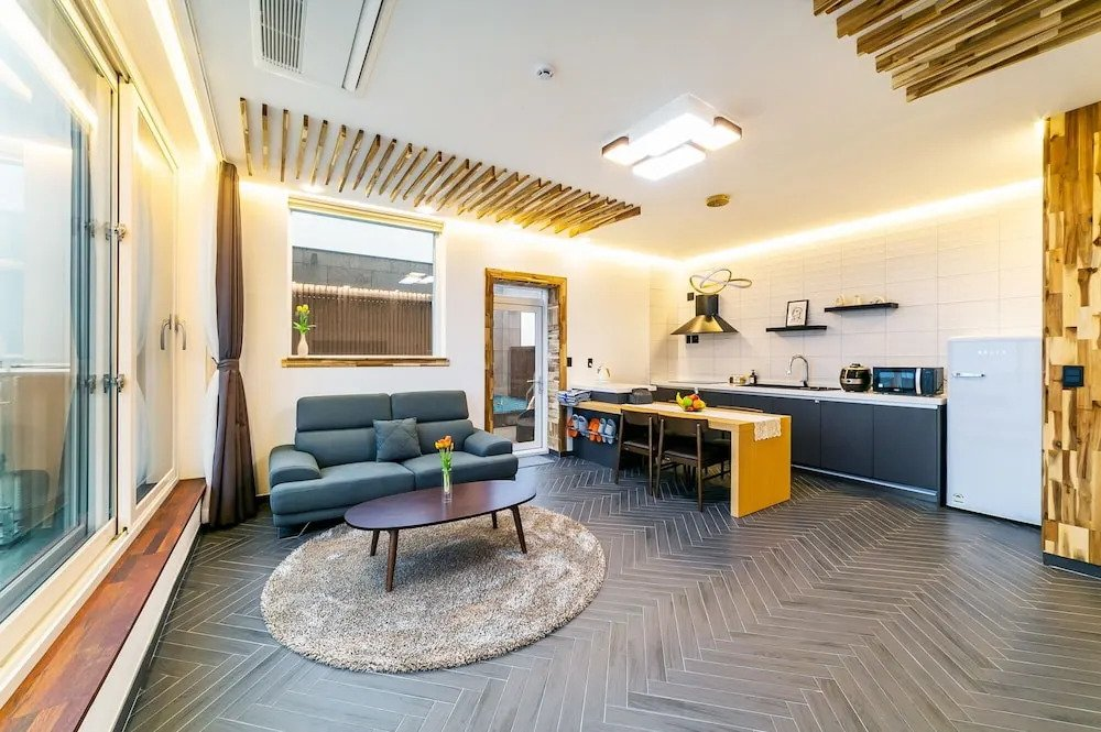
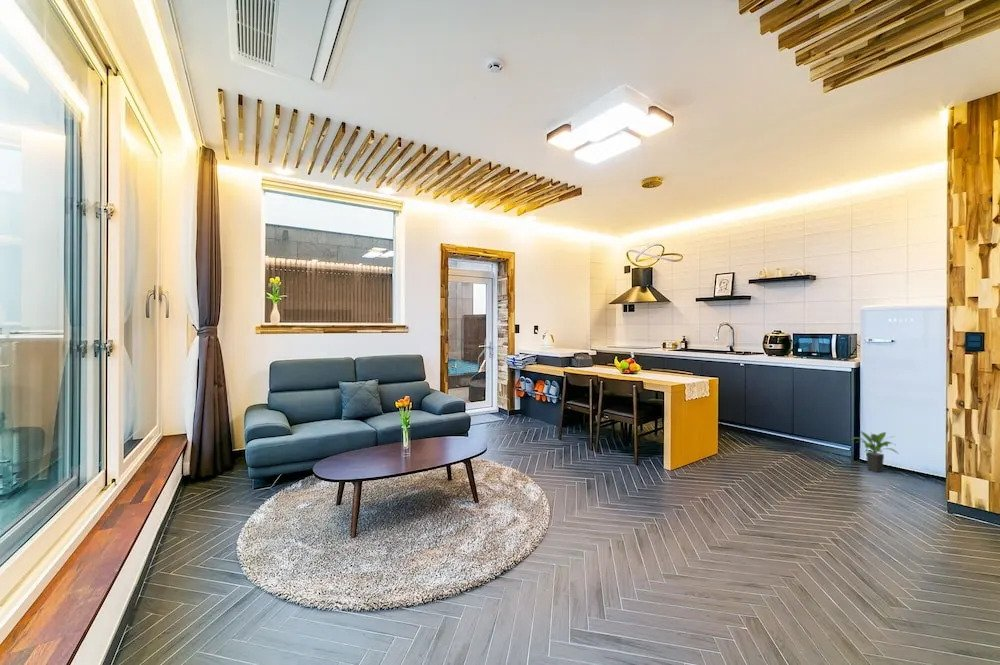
+ potted plant (874, 450)
